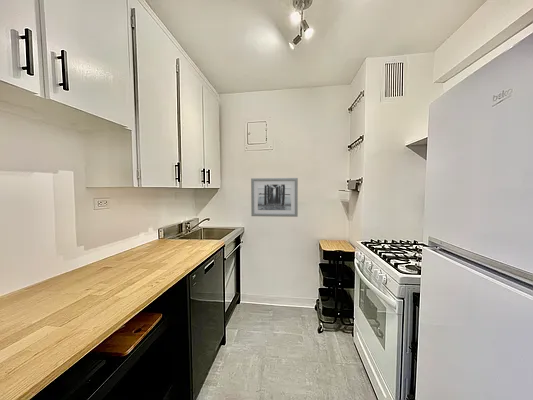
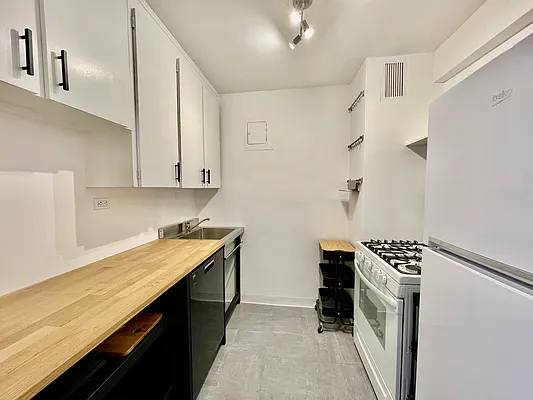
- wall art (274, 197)
